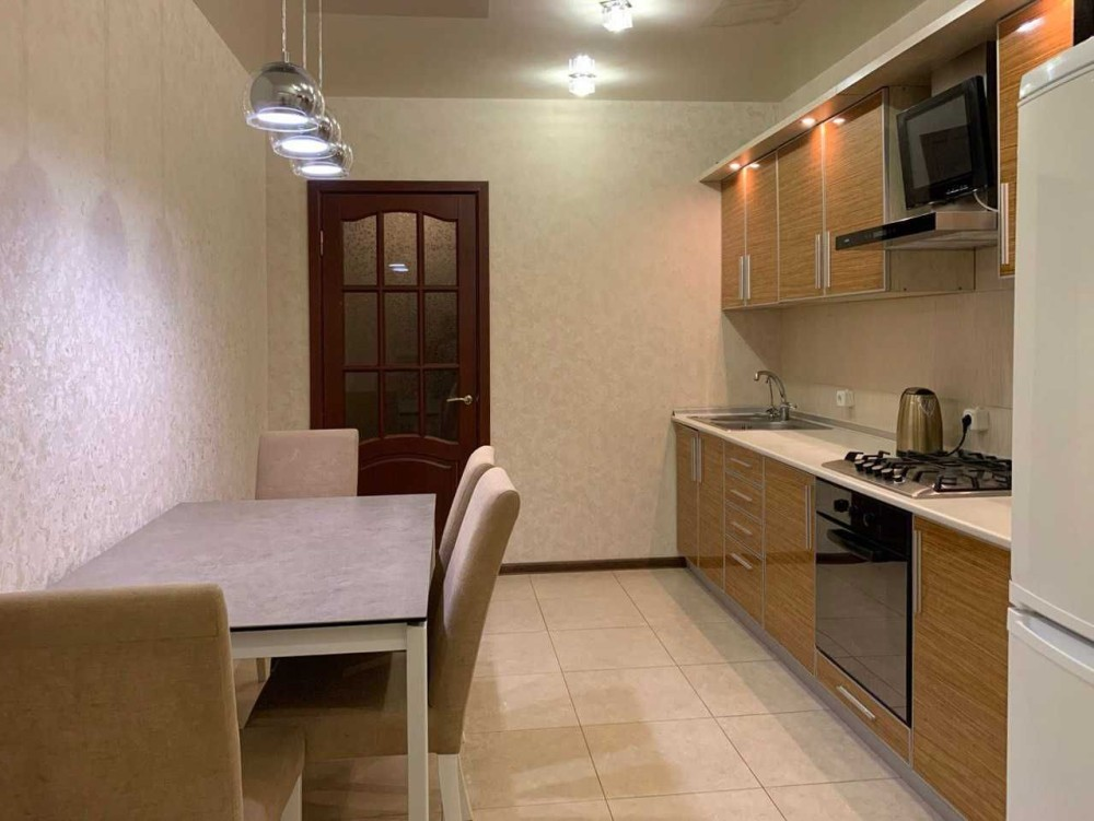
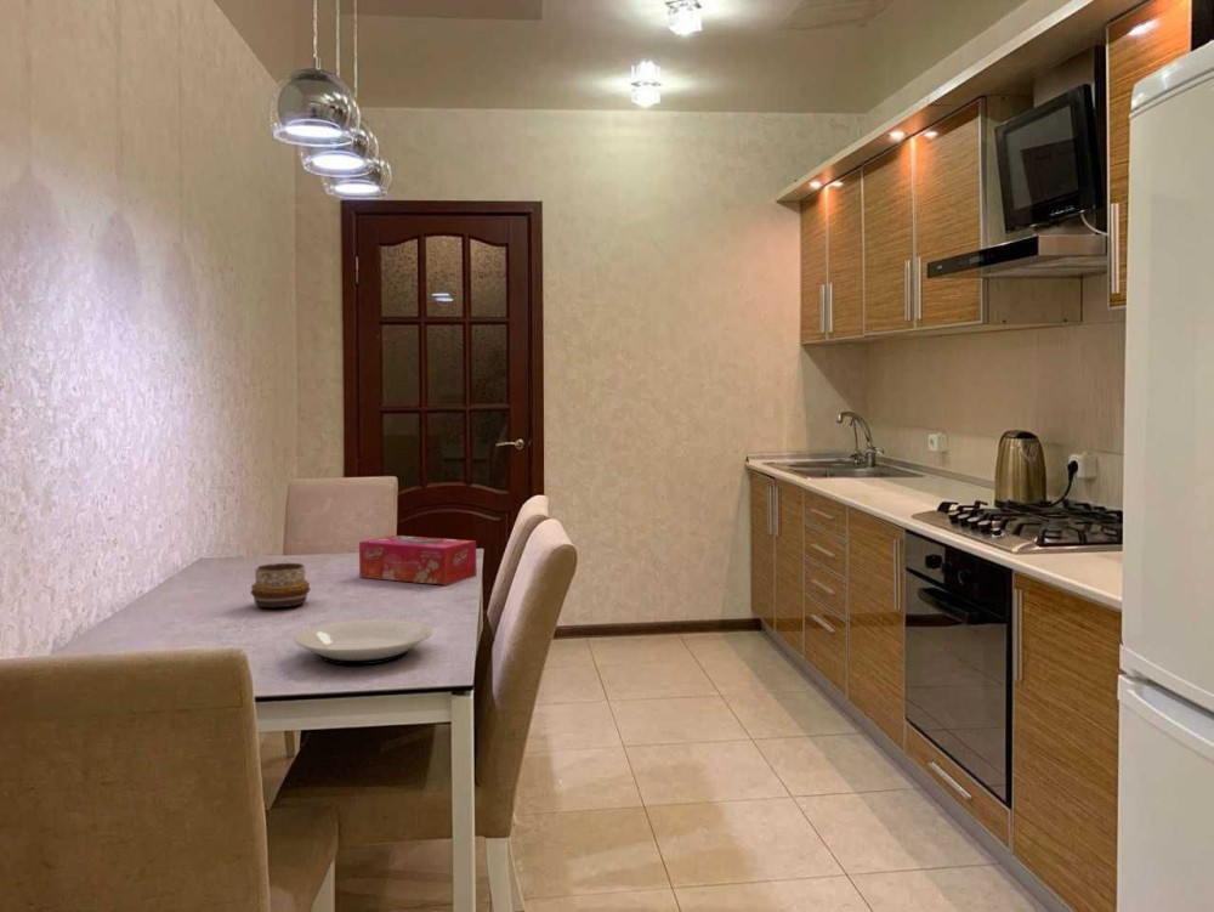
+ tissue box (418, 559)
+ decorative bowl (280, 585)
+ plate (364, 644)
